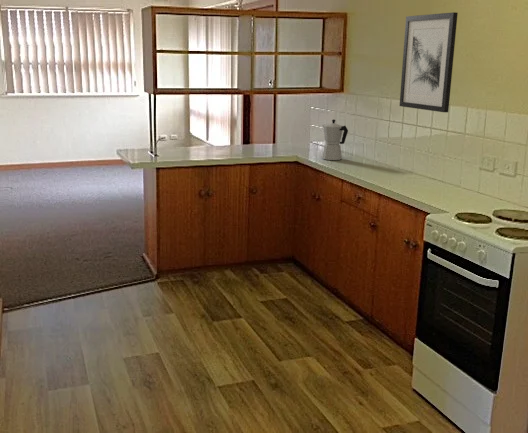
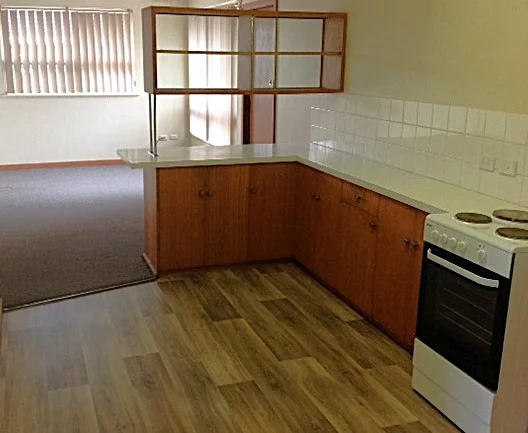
- wall art (426, 62)
- moka pot (334, 139)
